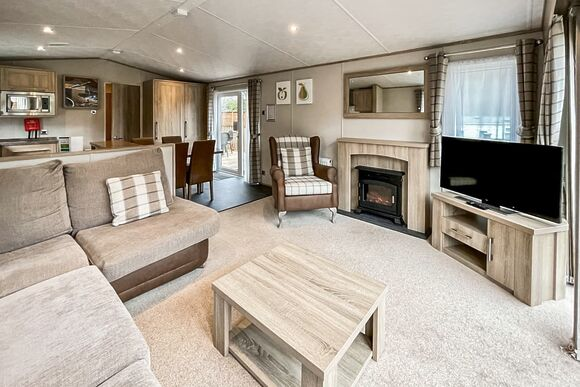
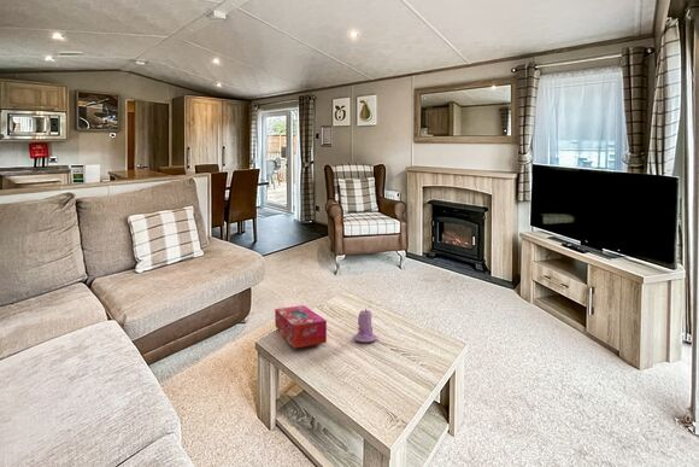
+ tissue box (299, 325)
+ candle (365, 322)
